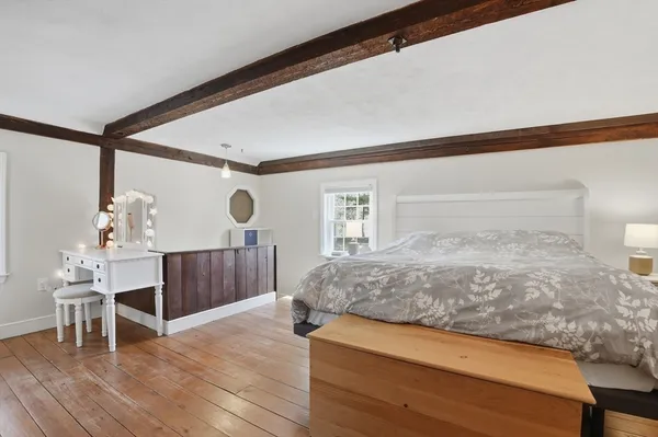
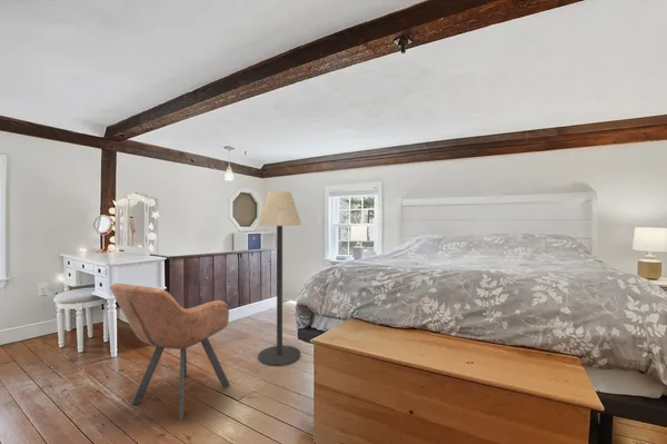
+ floor lamp (279, 274)
+ armchair (176, 337)
